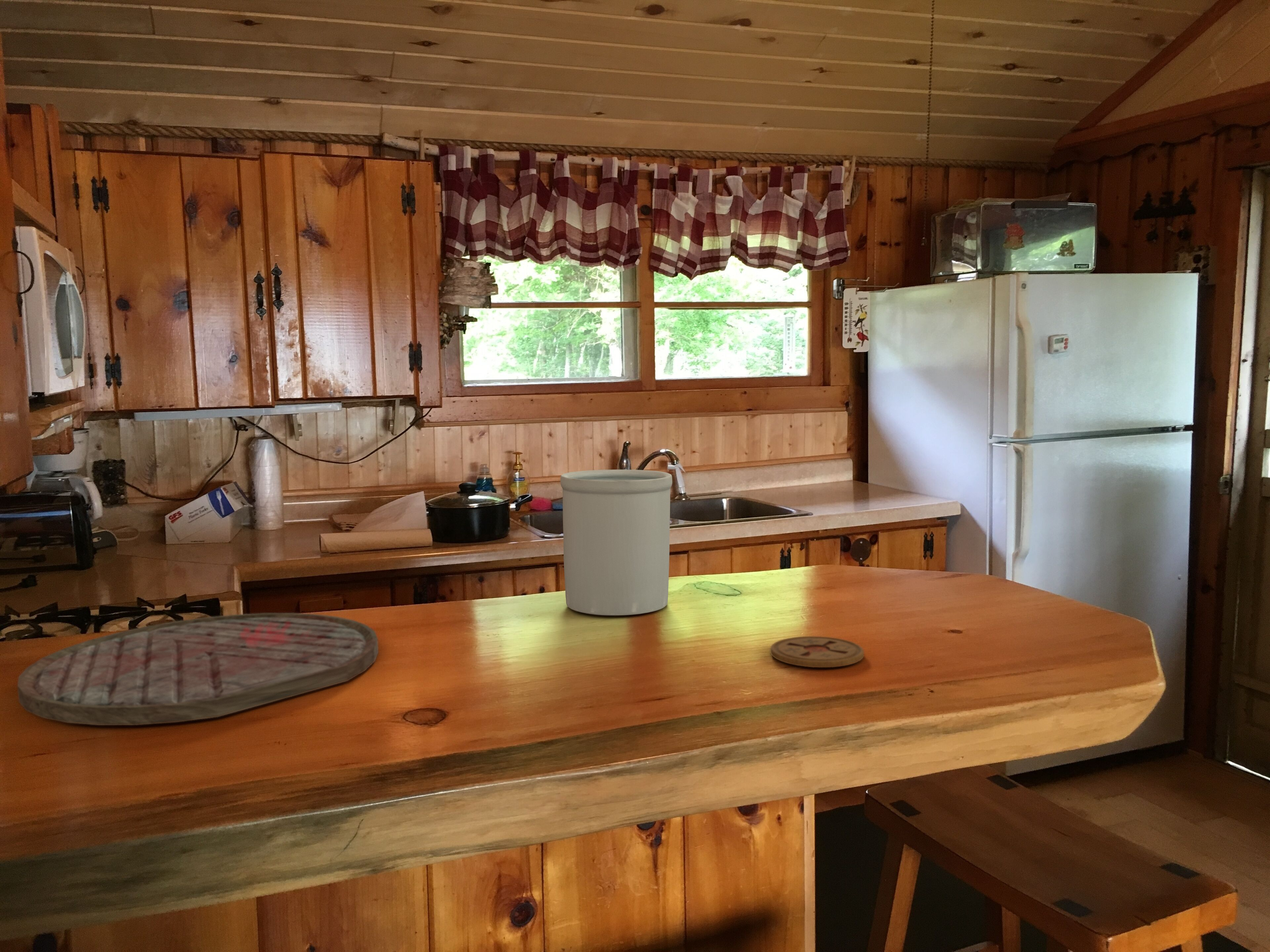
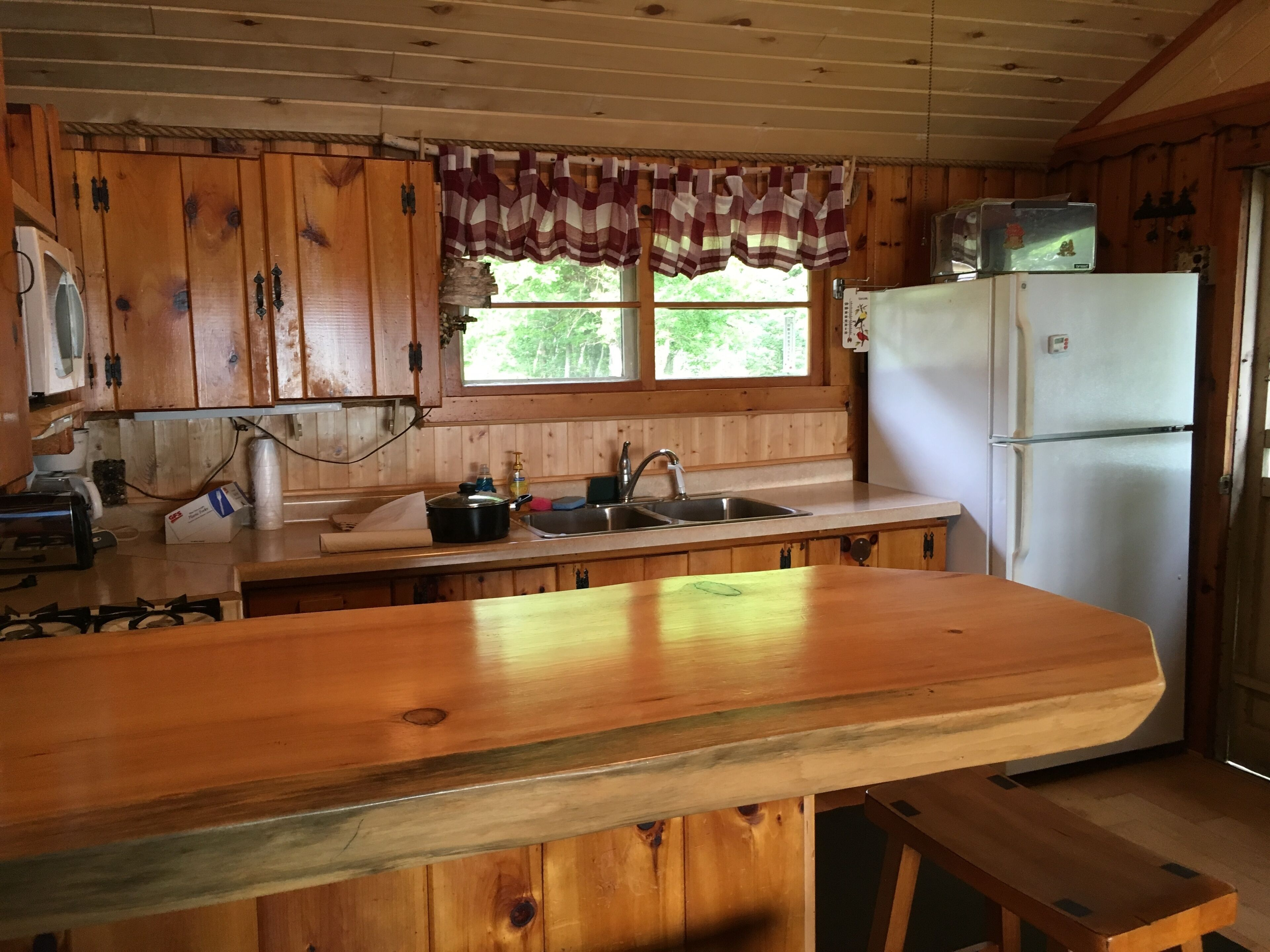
- utensil holder (617, 539)
- cutting board (210, 659)
- coaster (817, 651)
